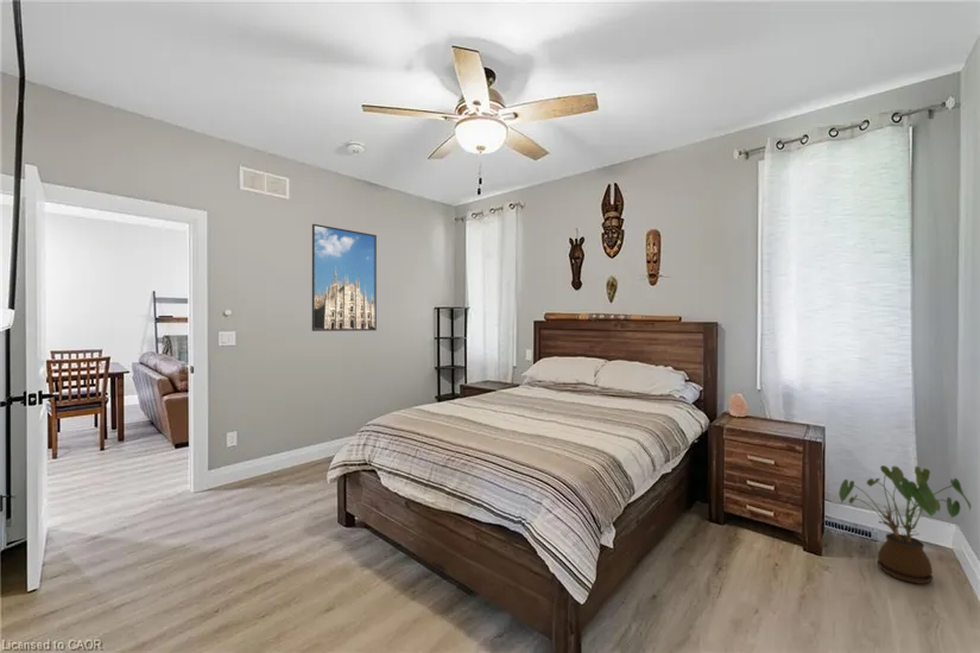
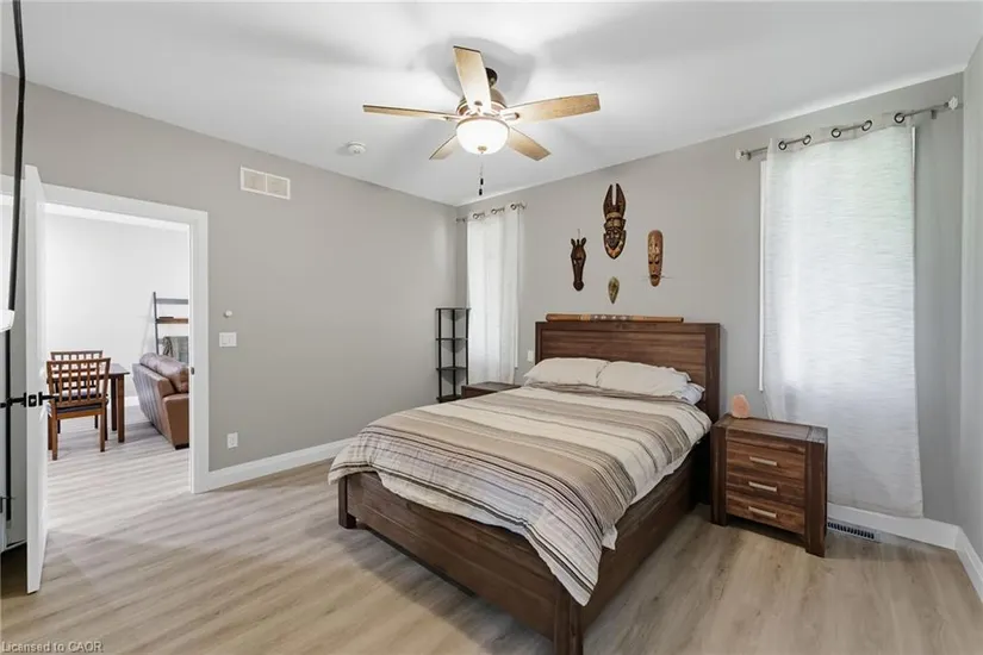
- house plant (898, 521)
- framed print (346, 280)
